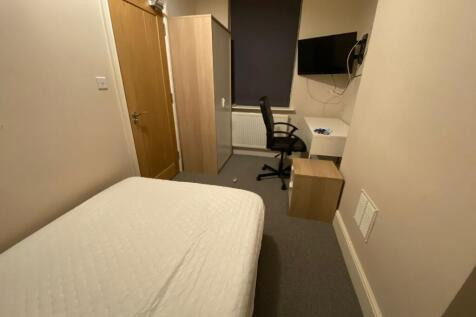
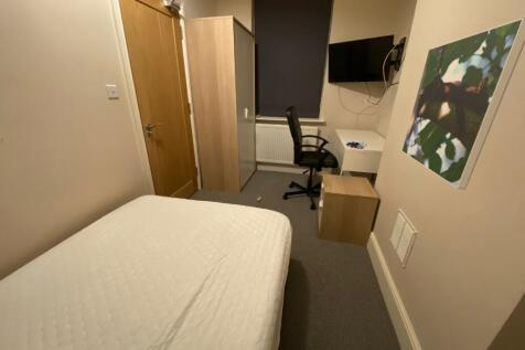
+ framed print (443, 108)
